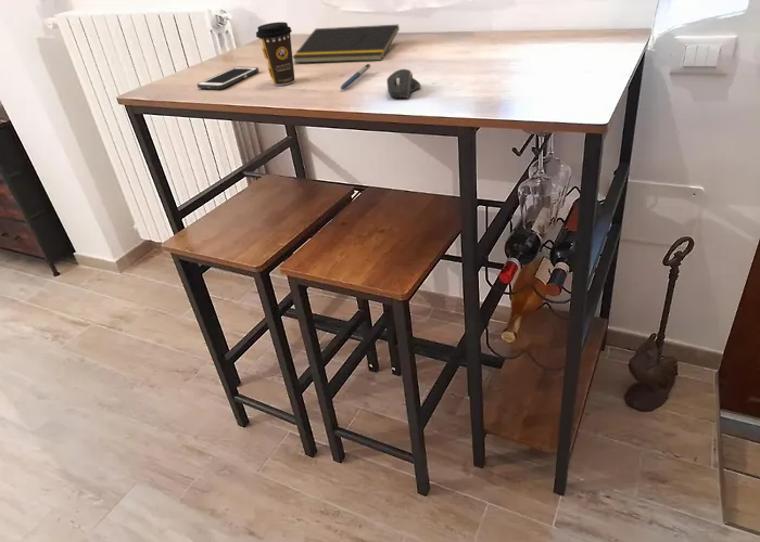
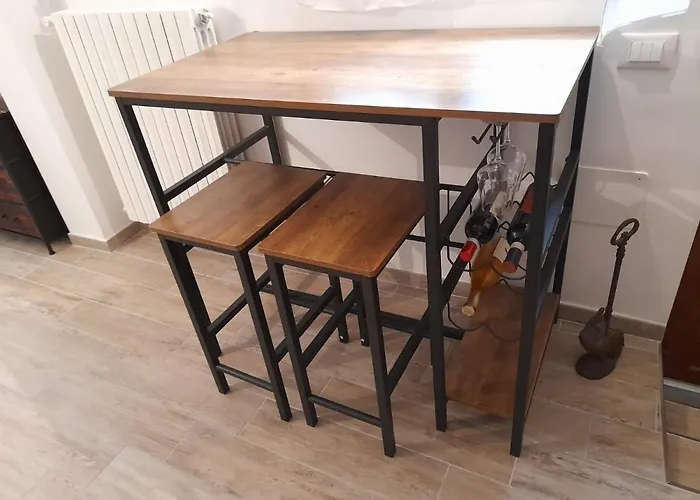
- notepad (346, 43)
- computer mouse (403, 80)
- coffee cup (278, 54)
- cell phone (228, 77)
- pen (354, 76)
